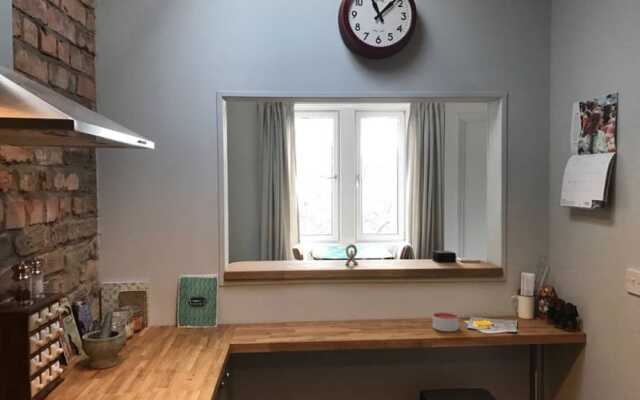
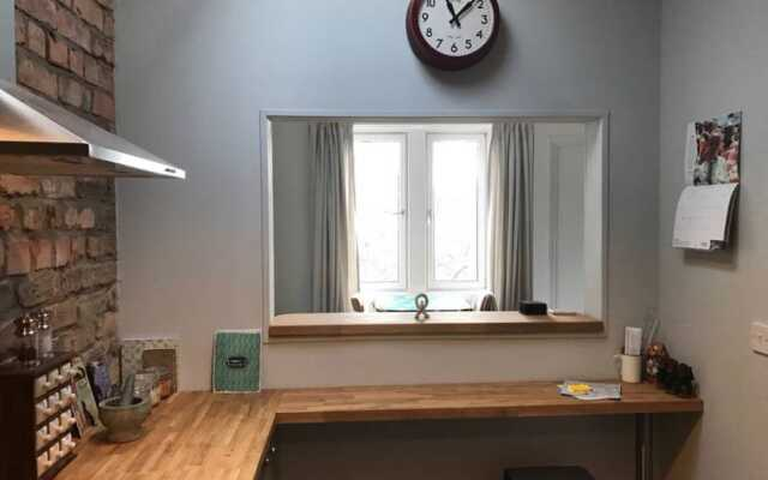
- candle (445, 321)
